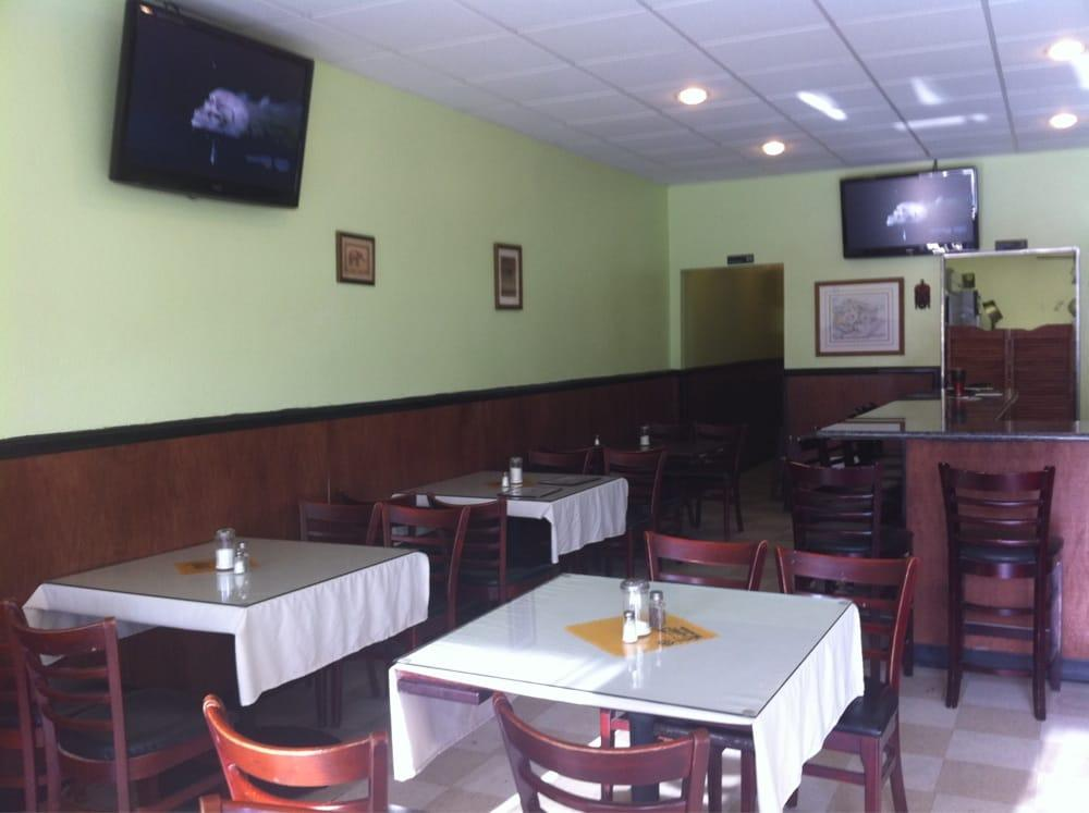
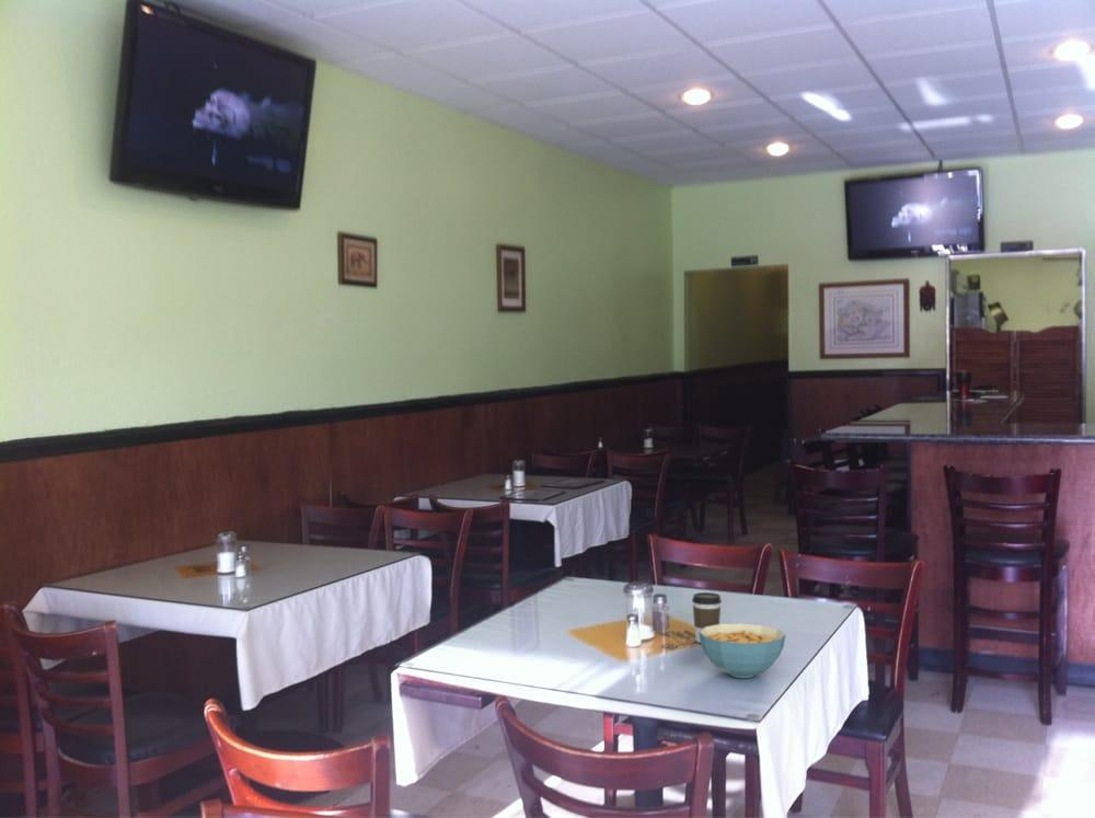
+ cereal bowl (741, 654)
+ coffee cup (706, 618)
